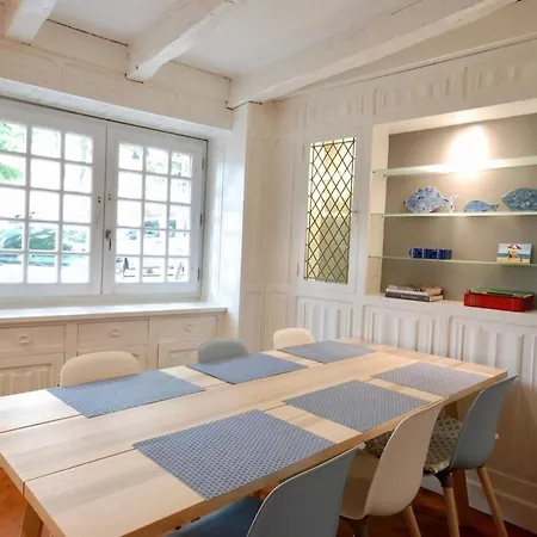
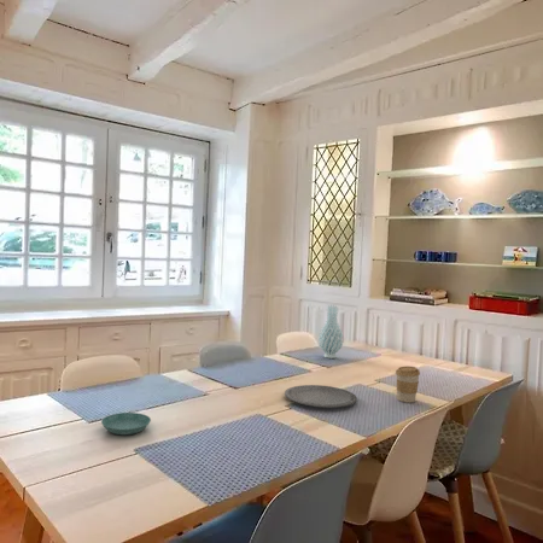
+ vase (331, 331)
+ saucer (125, 424)
+ coffee cup (407, 383)
+ plate (320, 396)
